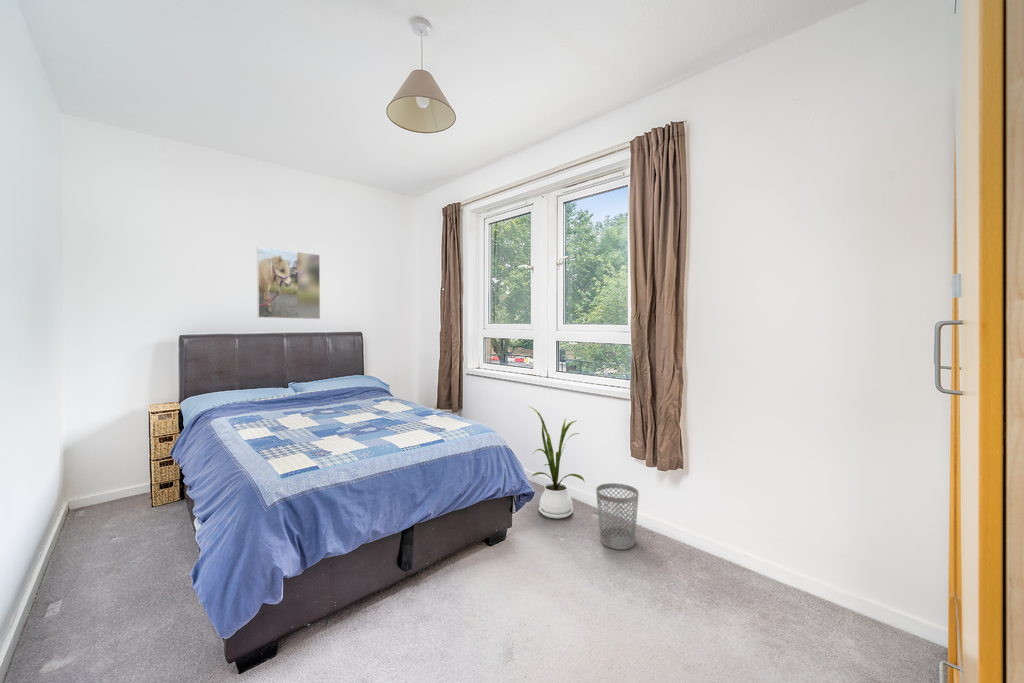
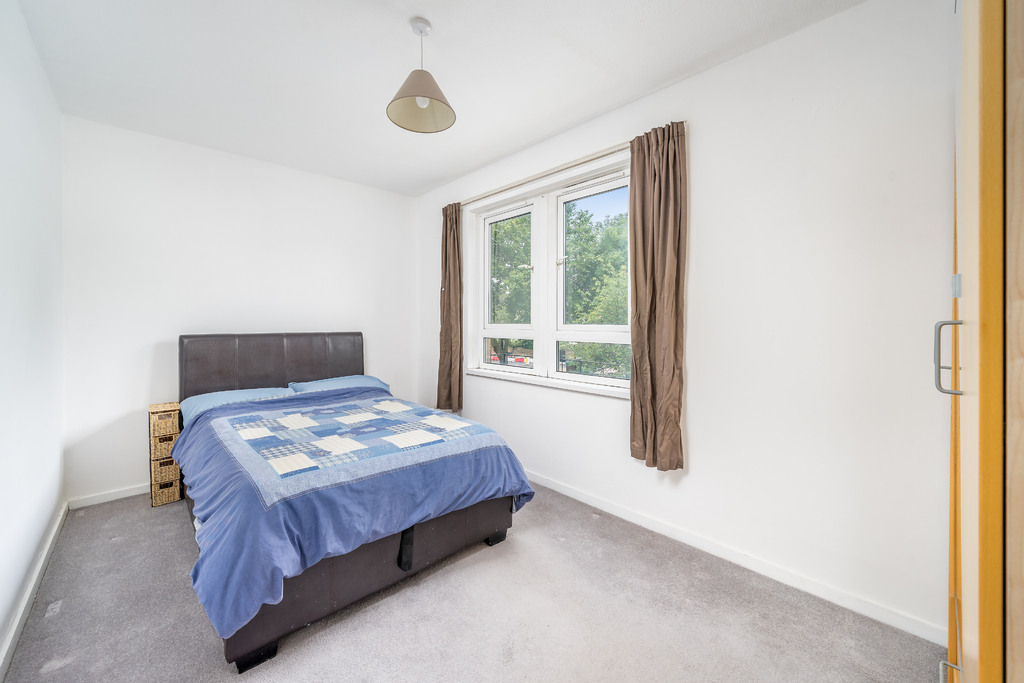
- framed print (290, 284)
- house plant (553, 459)
- wastebasket (617, 515)
